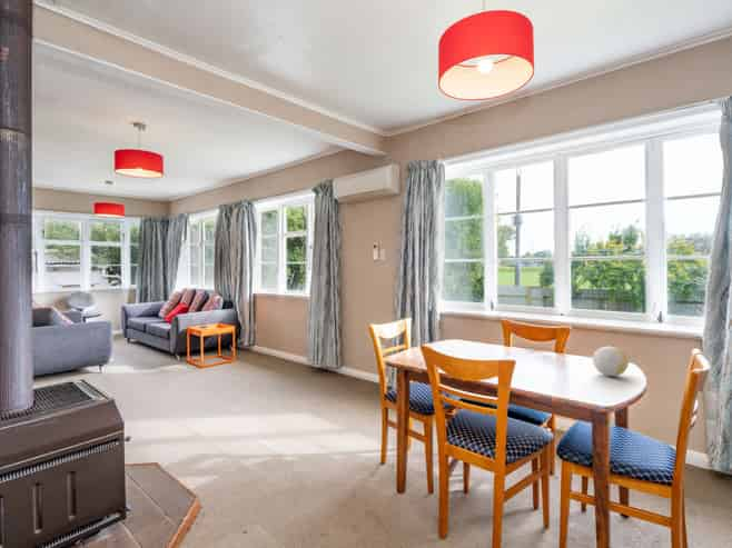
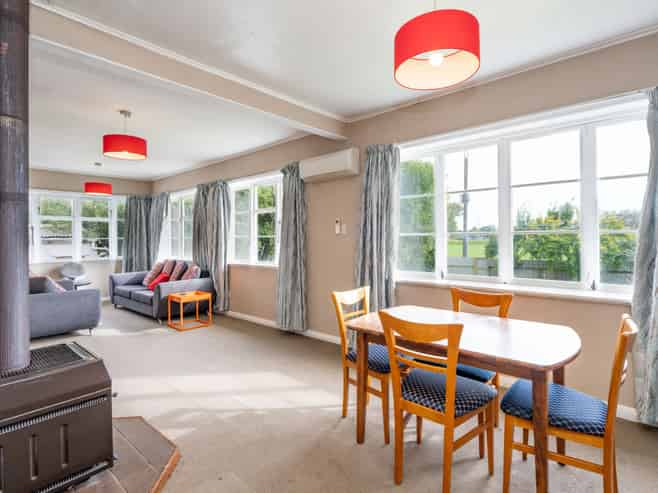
- decorative ball (610, 360)
